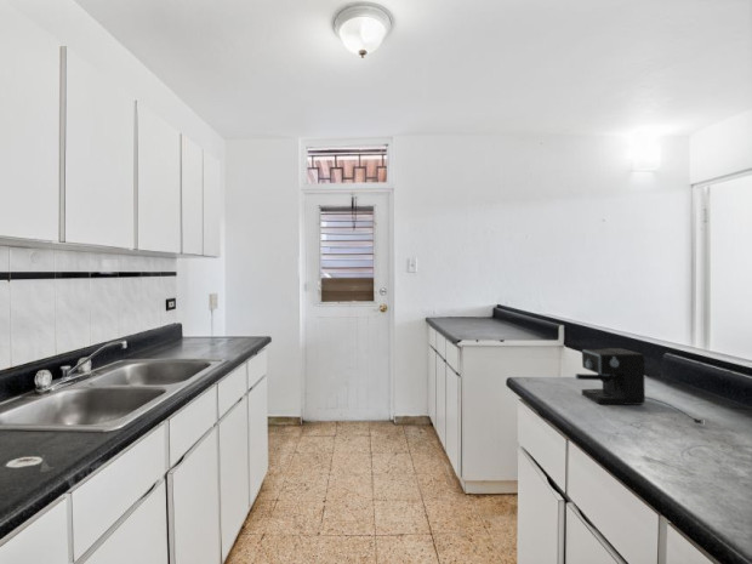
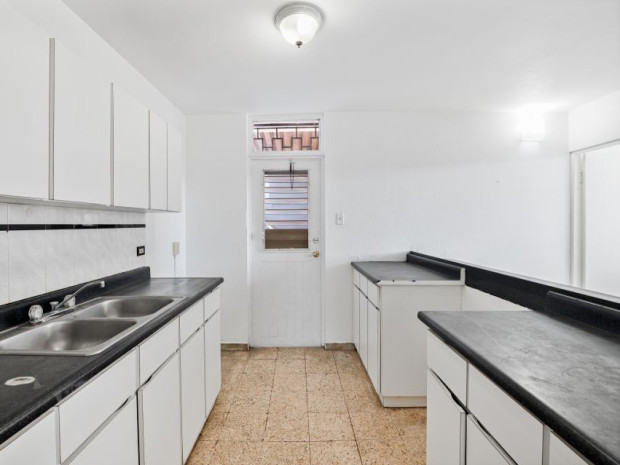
- coffee maker (632, 382)
